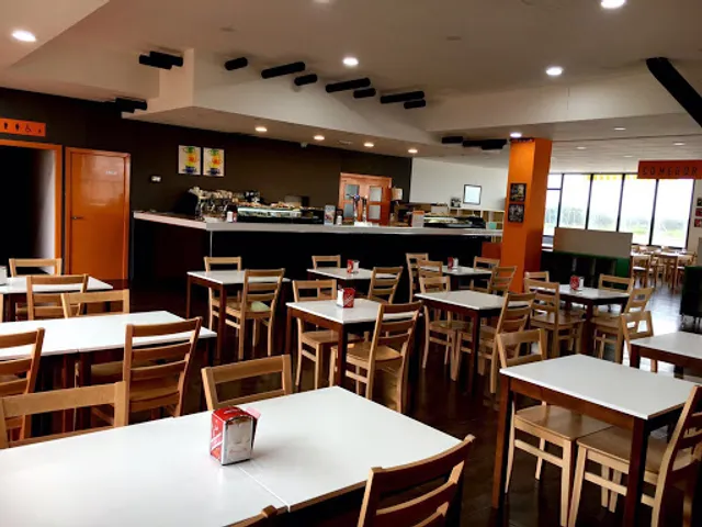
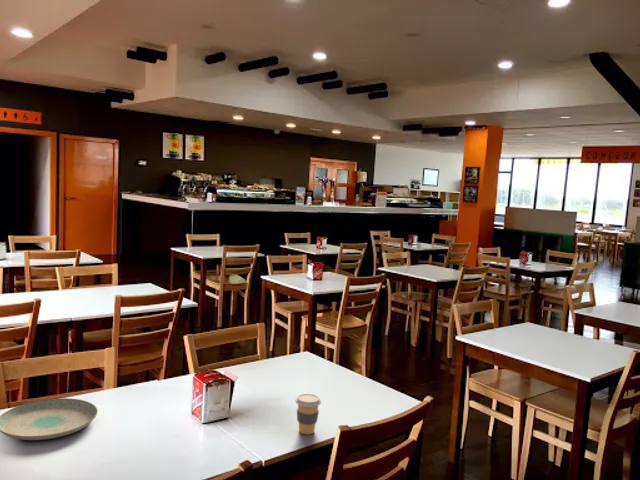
+ coffee cup (307, 414)
+ plate (48, 419)
